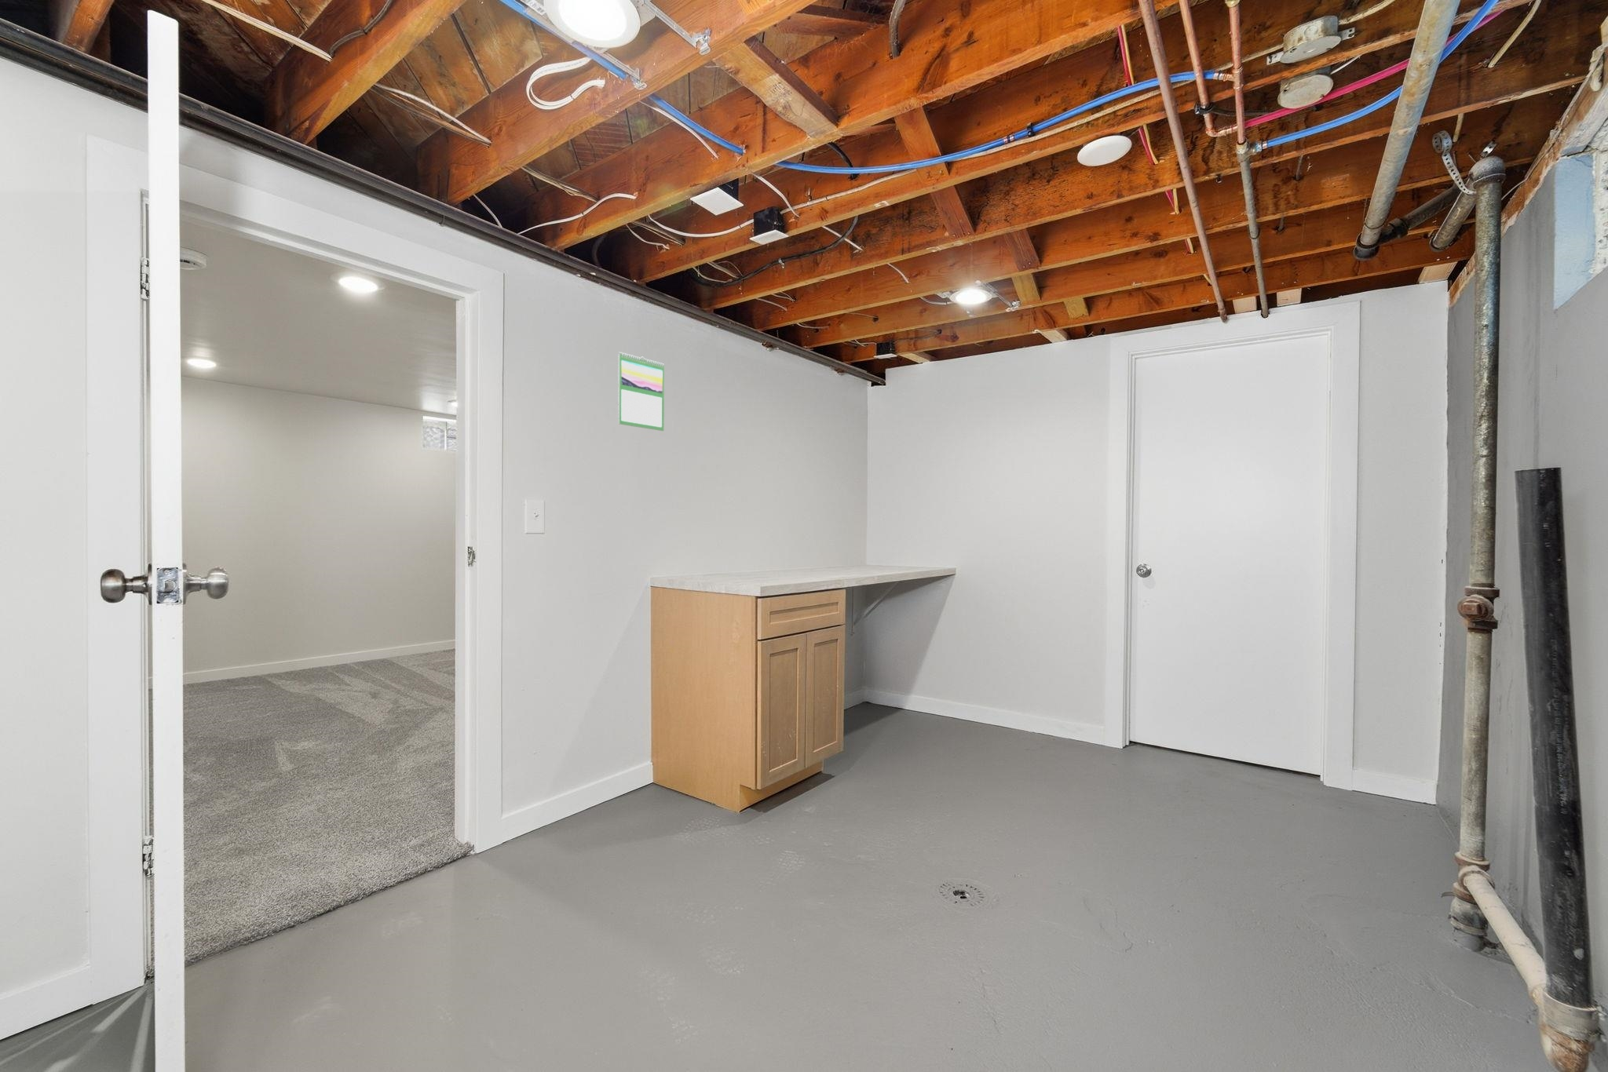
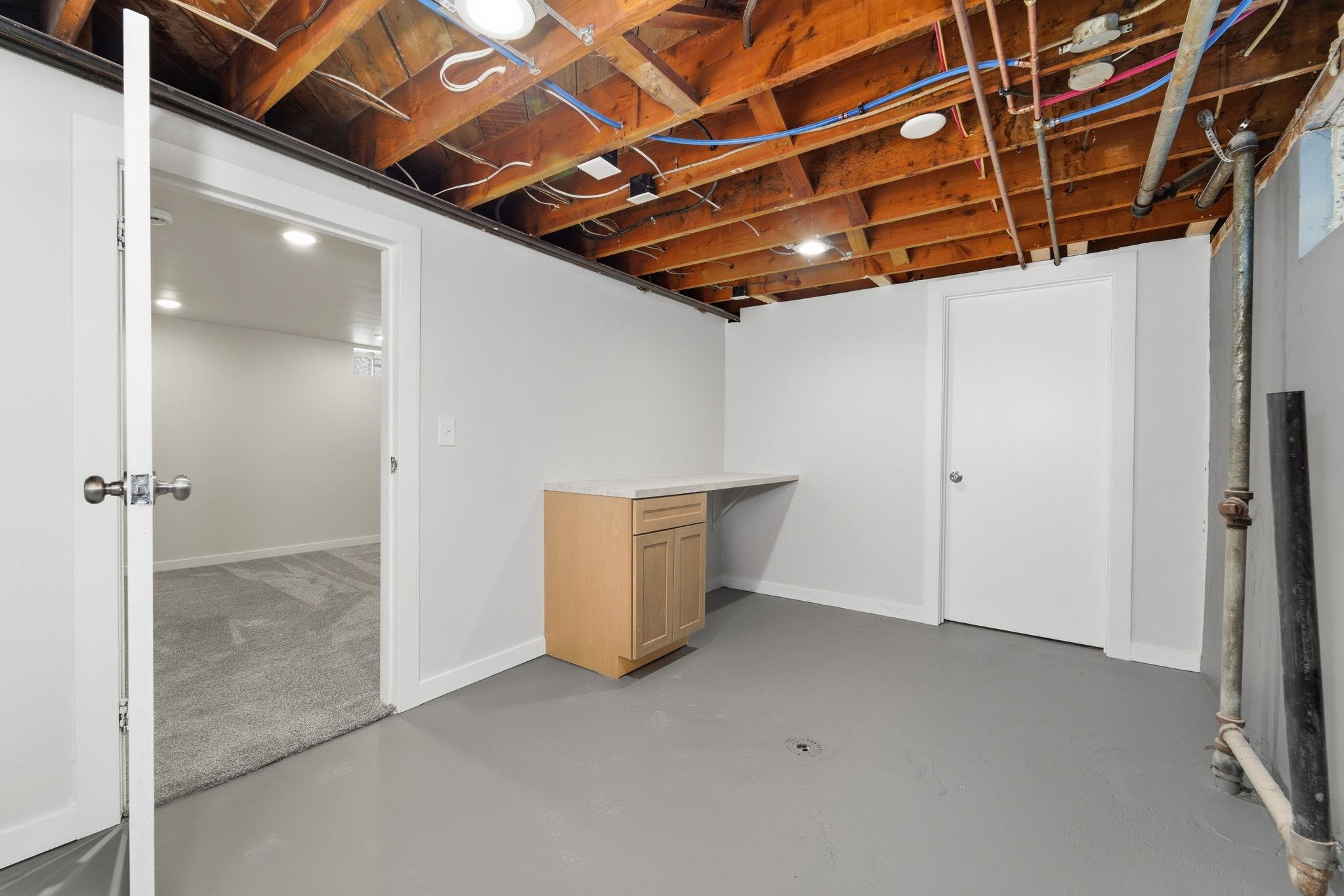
- calendar (641, 391)
